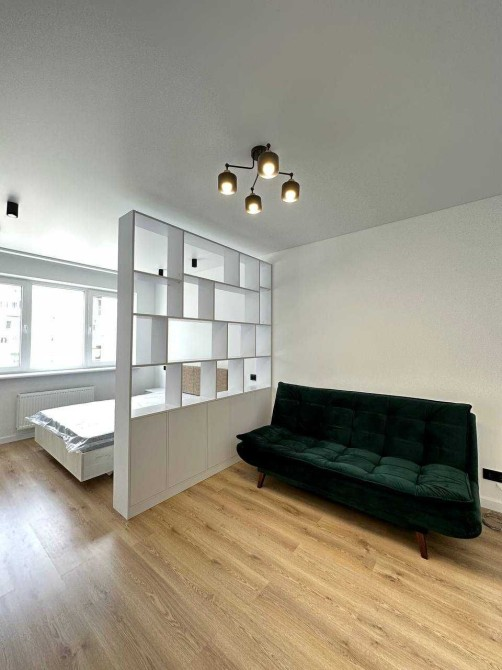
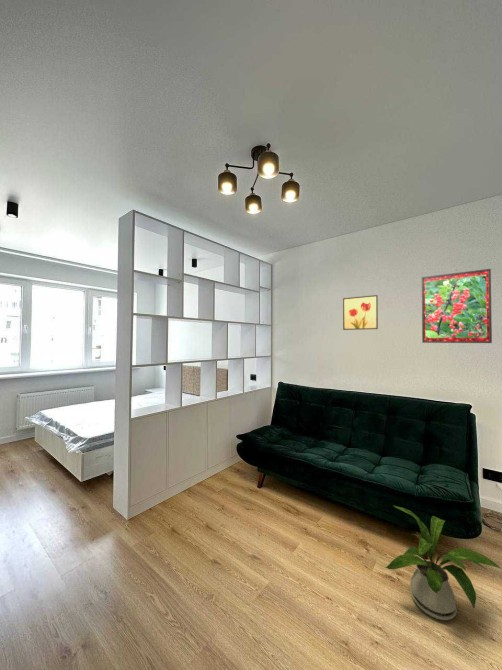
+ house plant (440, 566)
+ wall art (359, 313)
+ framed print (454, 308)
